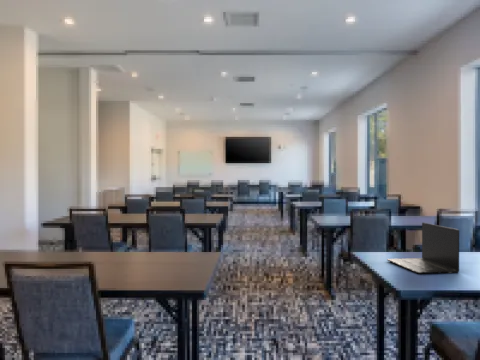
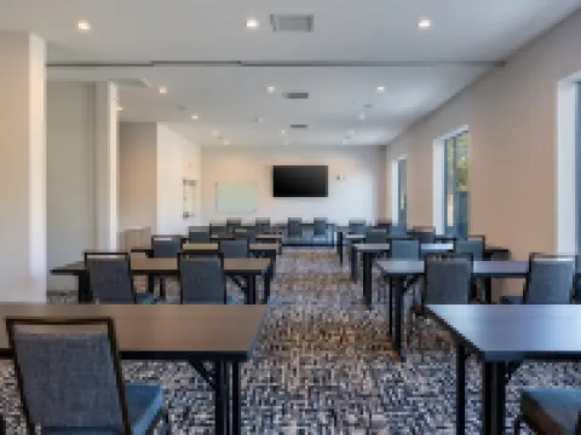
- laptop (422, 246)
